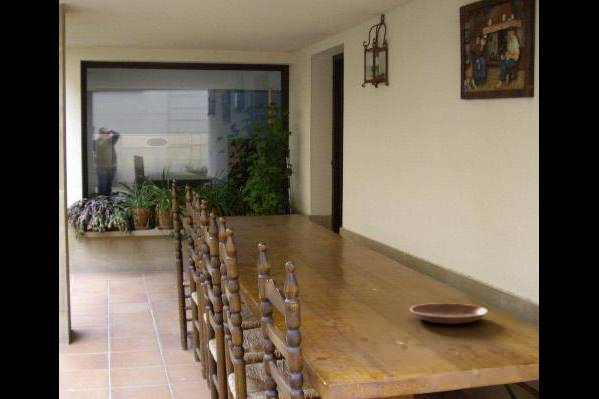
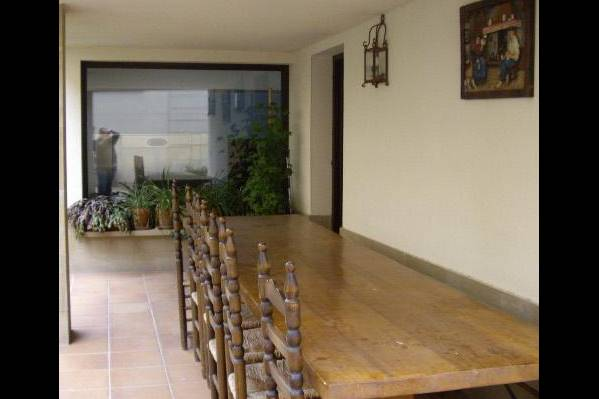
- bowl (448, 314)
